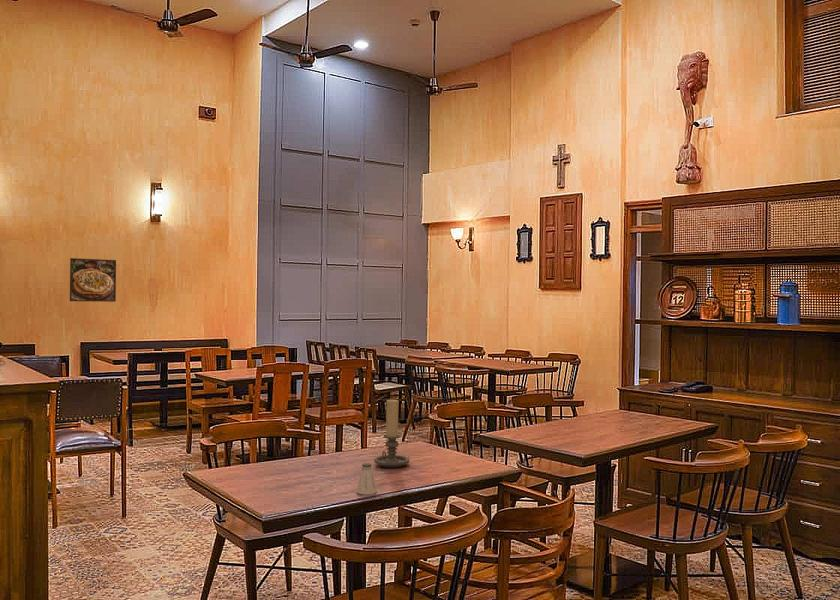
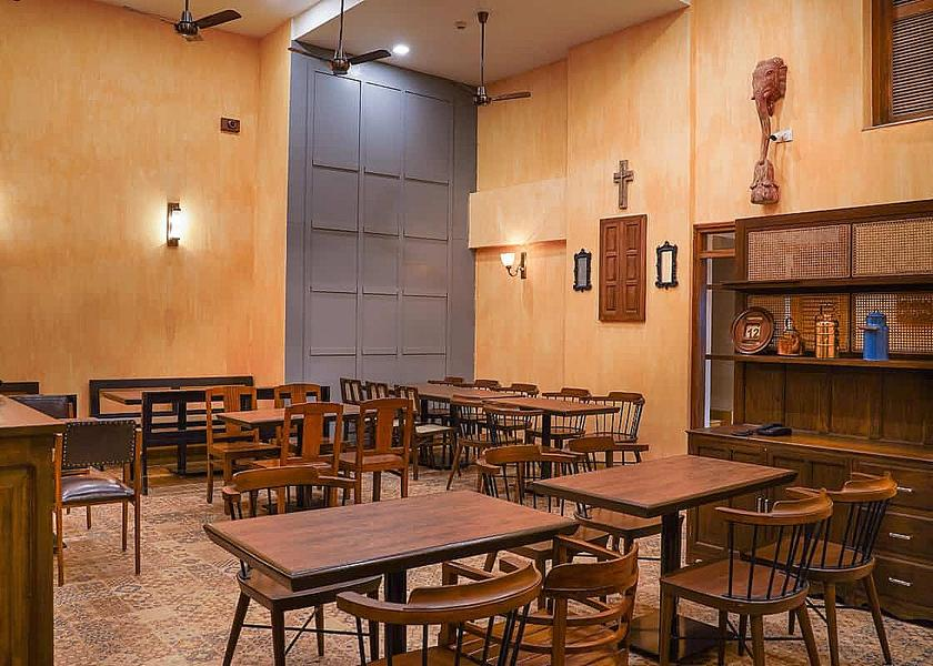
- saltshaker (366, 478)
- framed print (93, 280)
- candle holder (390, 431)
